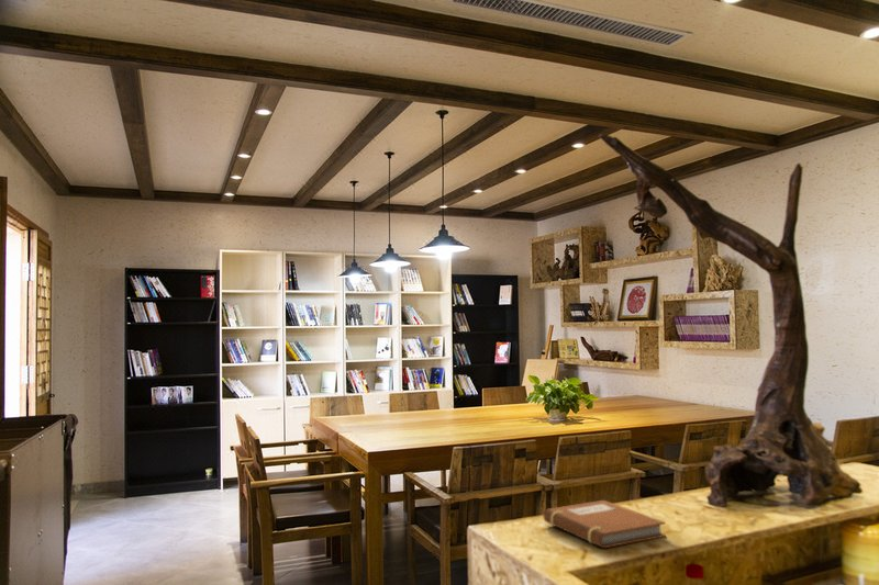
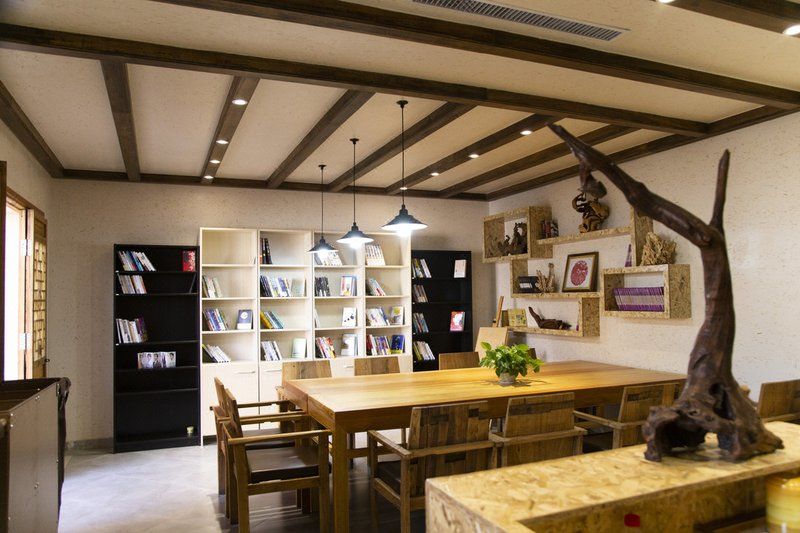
- notebook (600, 521)
